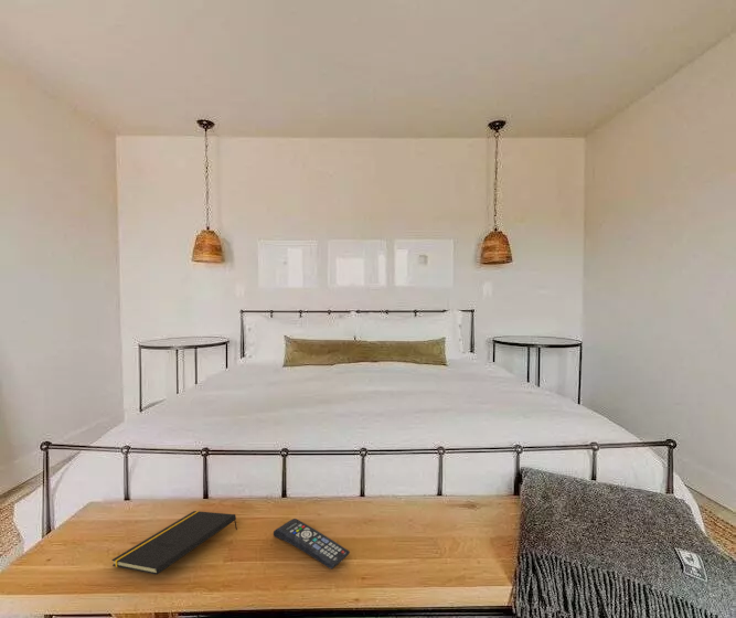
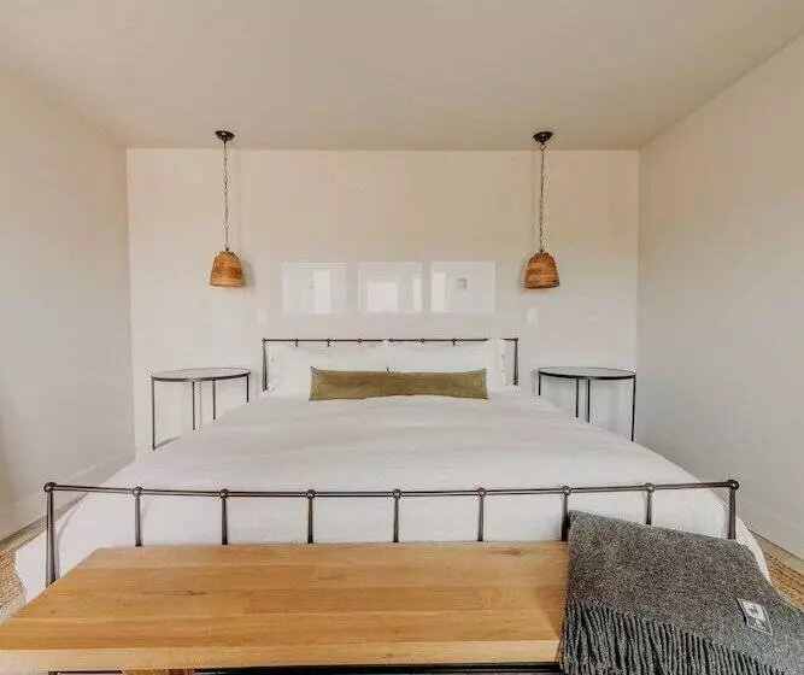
- notepad (178, 537)
- remote control (309, 541)
